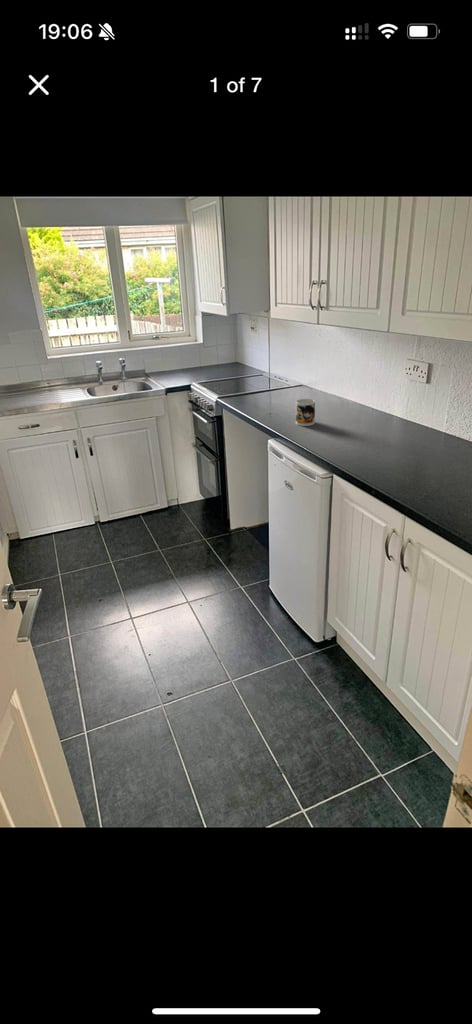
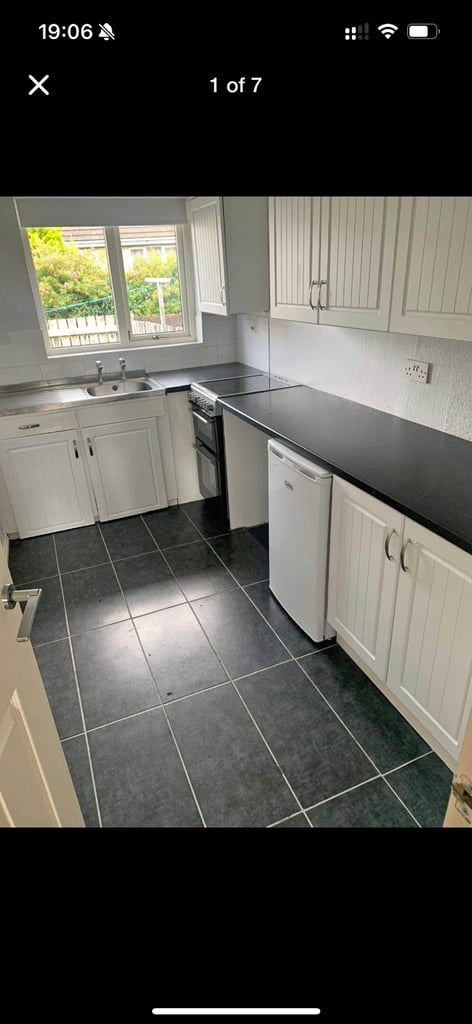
- mug (304, 411)
